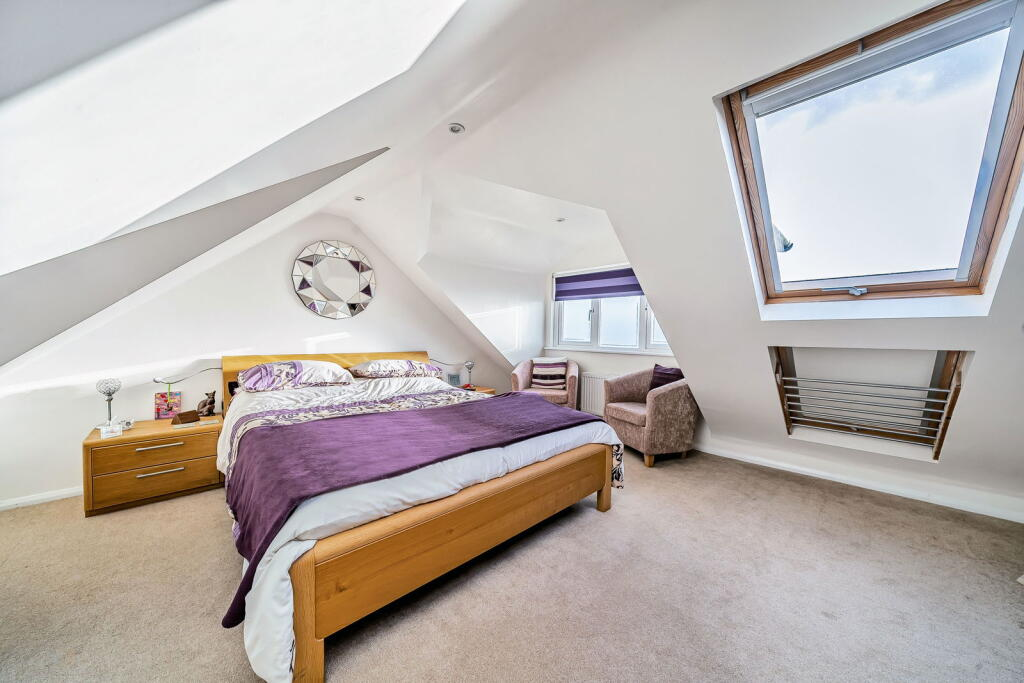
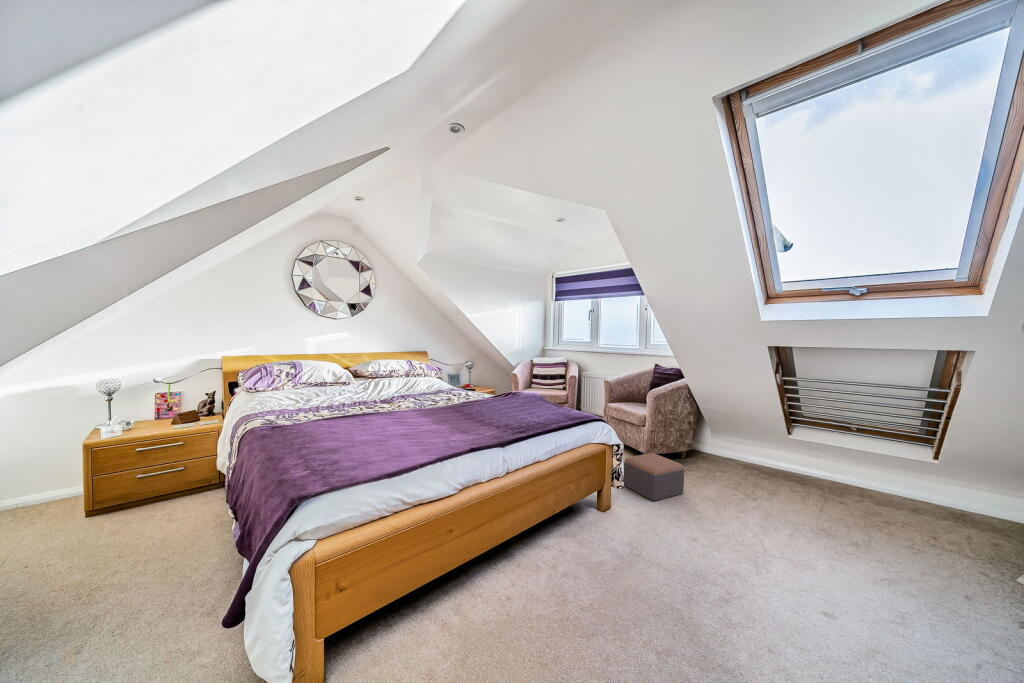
+ footstool (653, 474)
